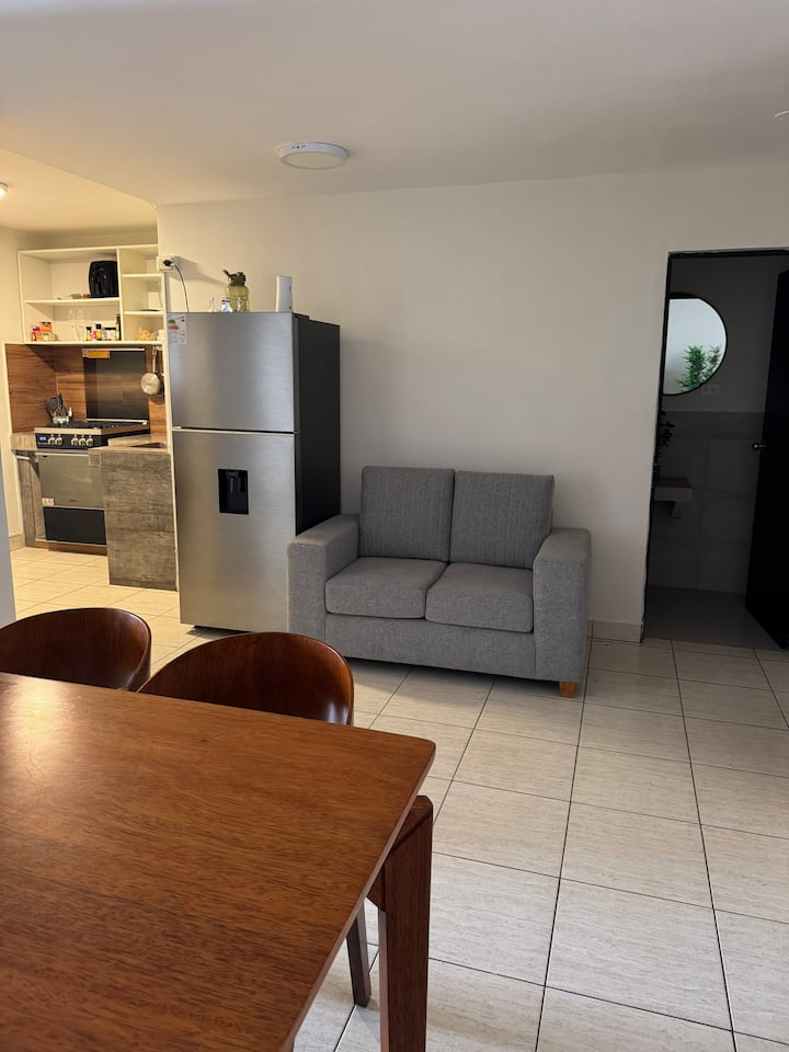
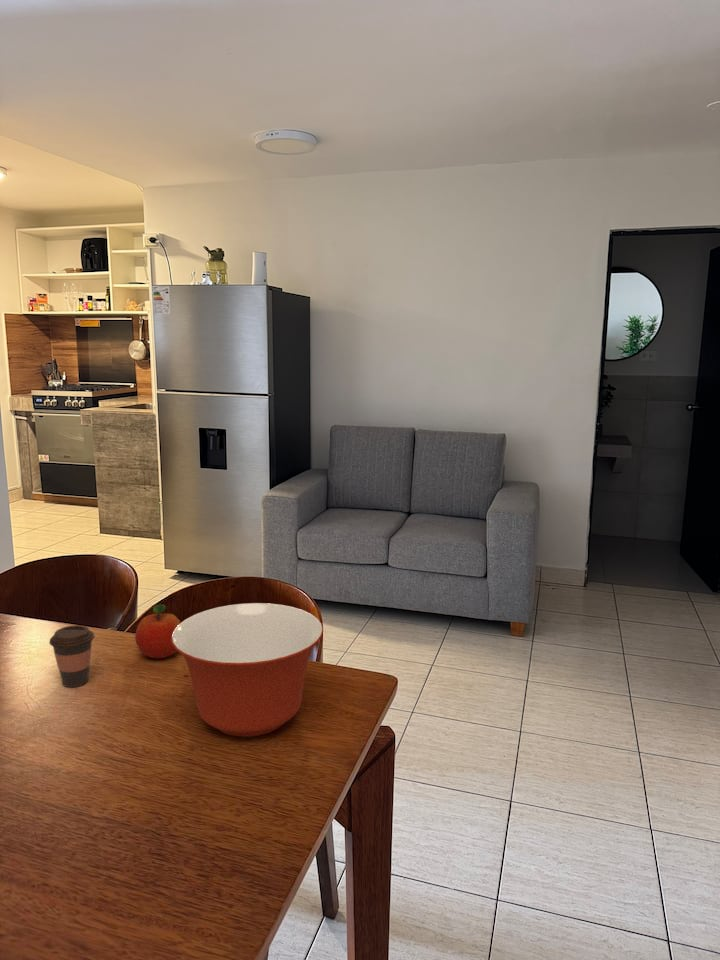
+ fruit (159, 631)
+ mixing bowl (249, 673)
+ coffee cup (73, 656)
